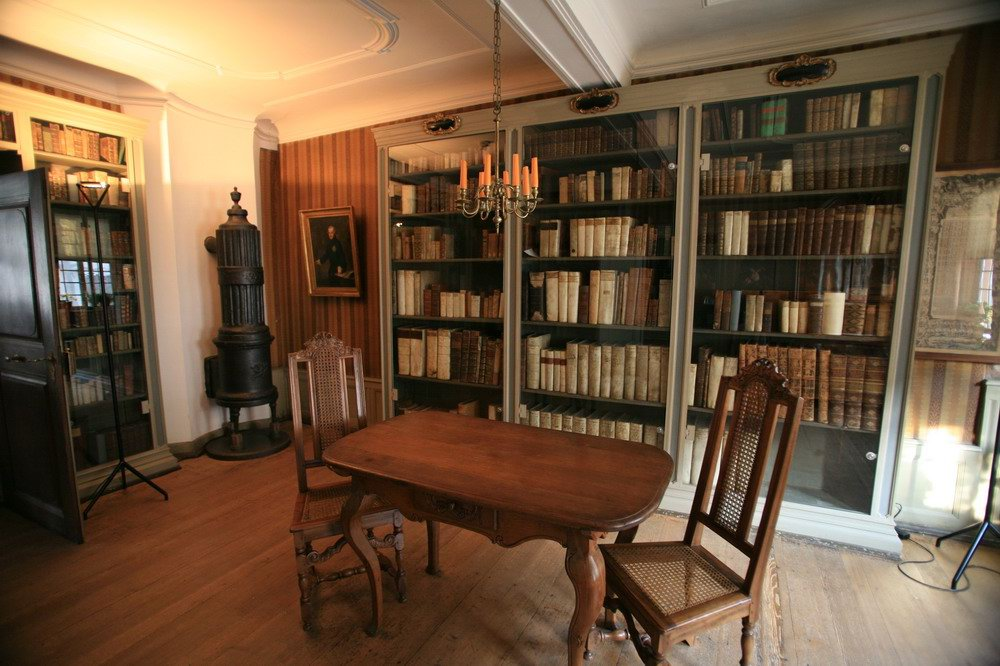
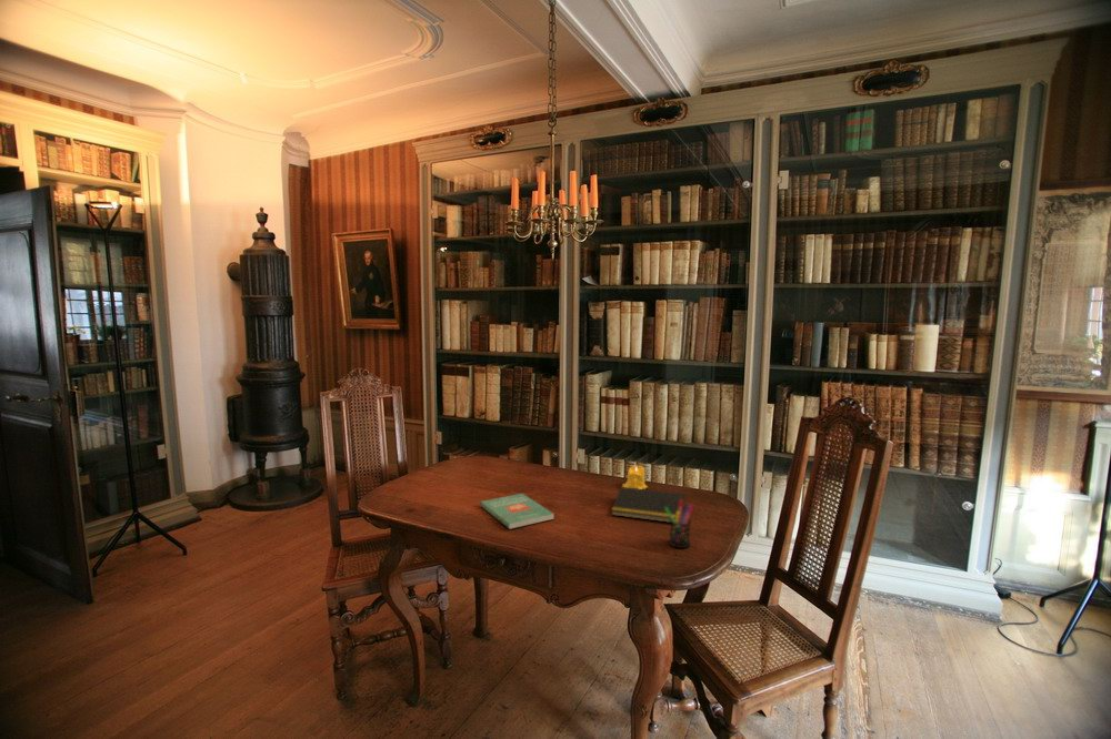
+ book (516, 509)
+ candle (634, 476)
+ pen holder (678, 523)
+ notepad (649, 504)
